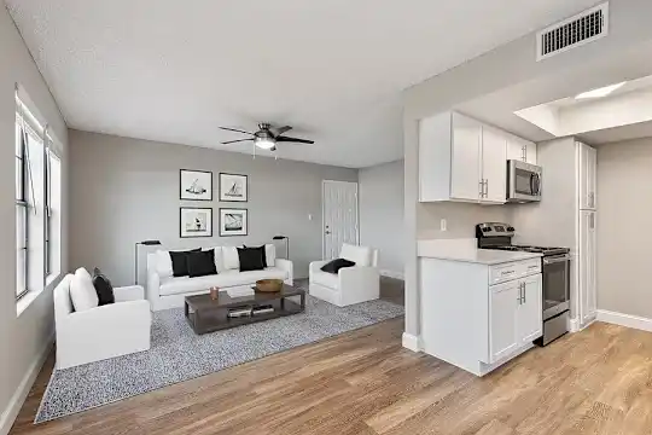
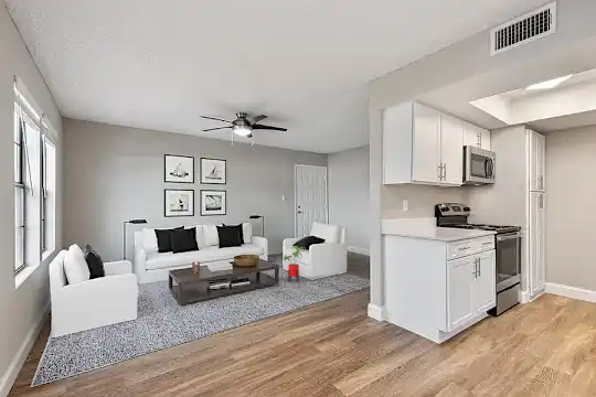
+ house plant (294, 262)
